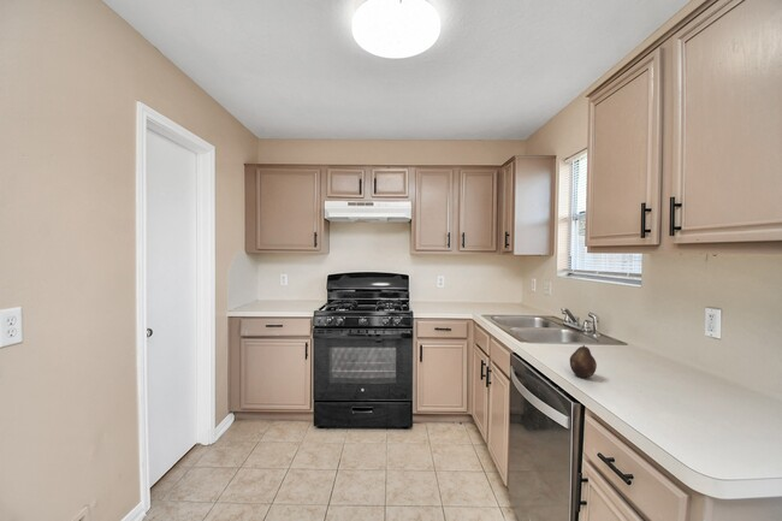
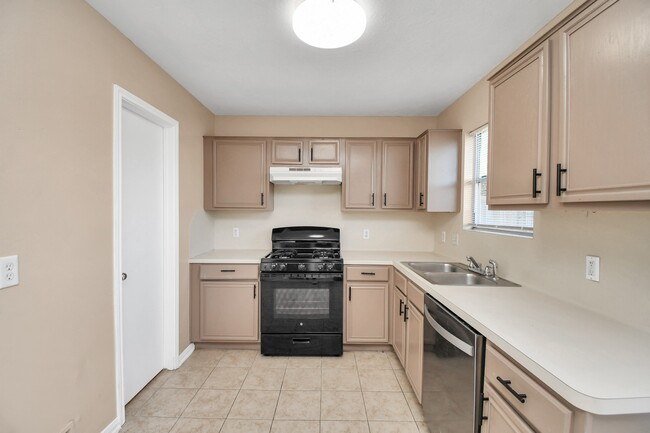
- fruit (582, 360)
